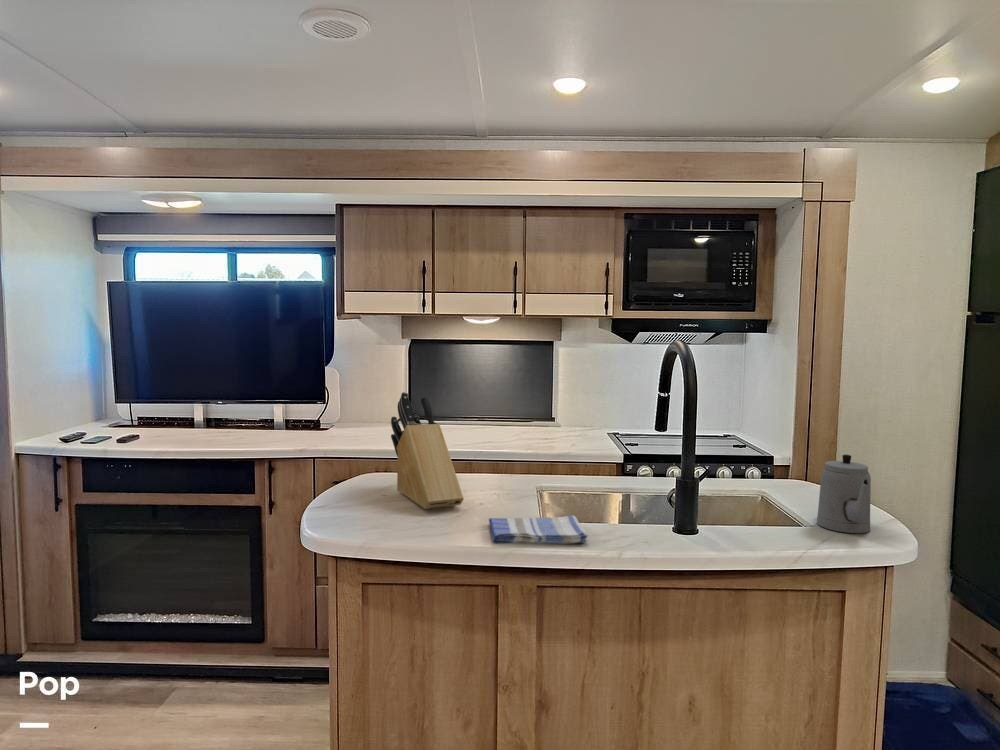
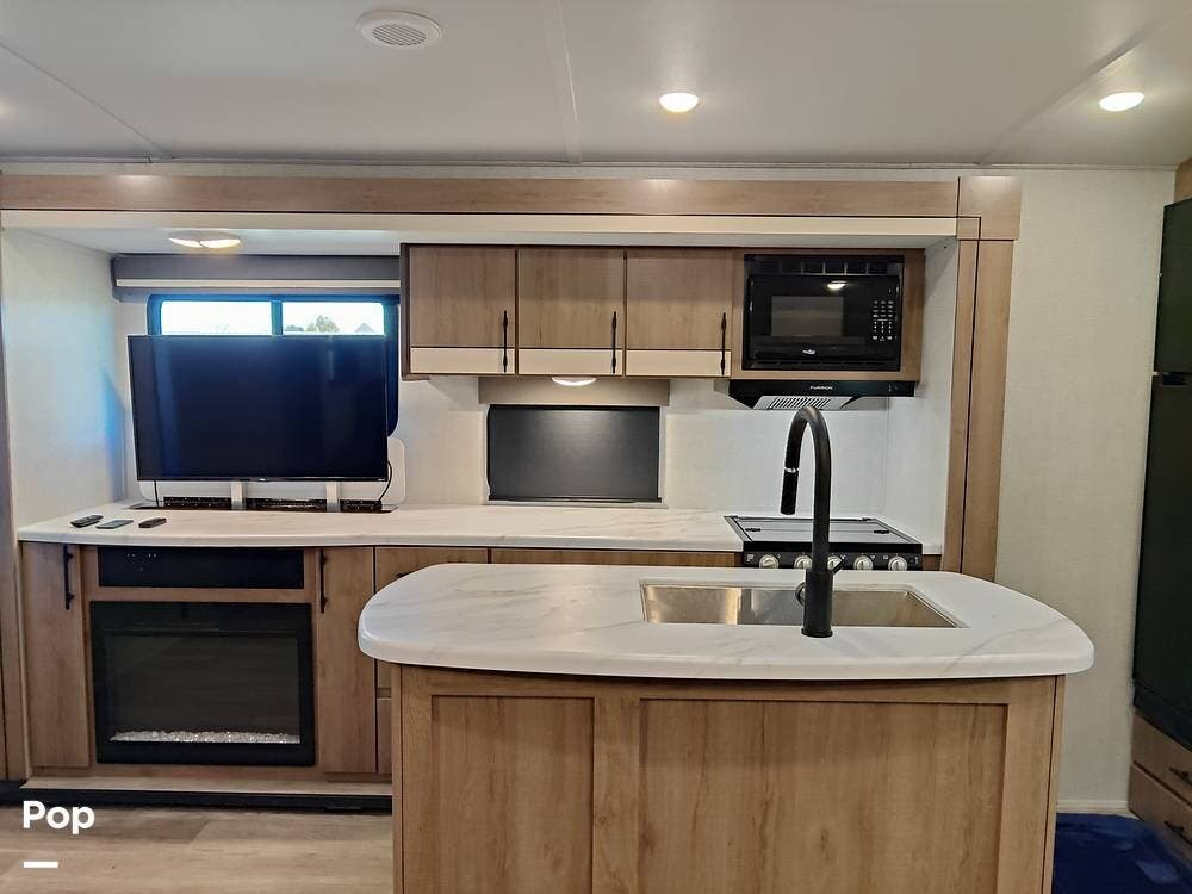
- teapot (846, 491)
- dish towel (536, 528)
- knife block (423, 445)
